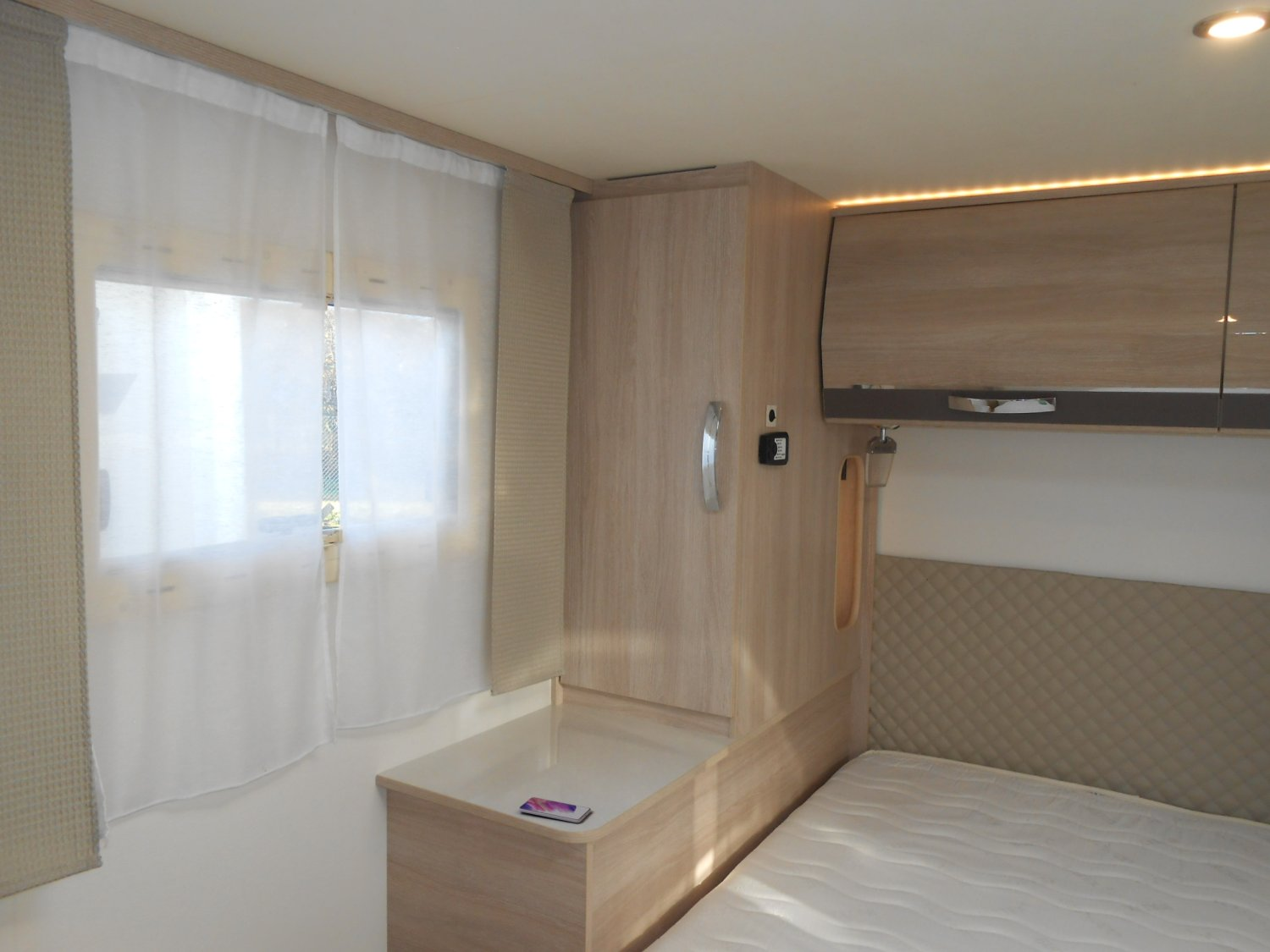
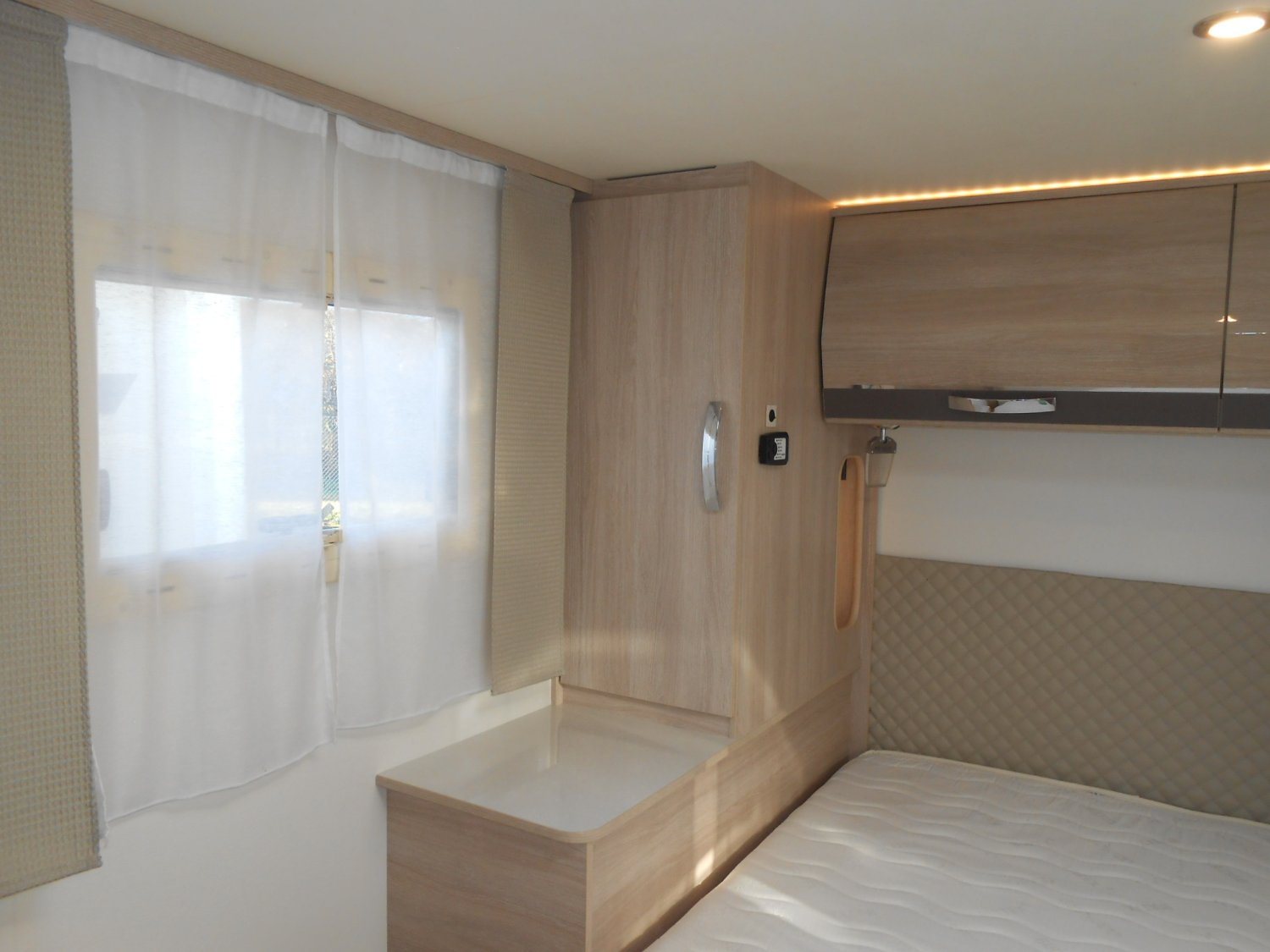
- smartphone (555, 809)
